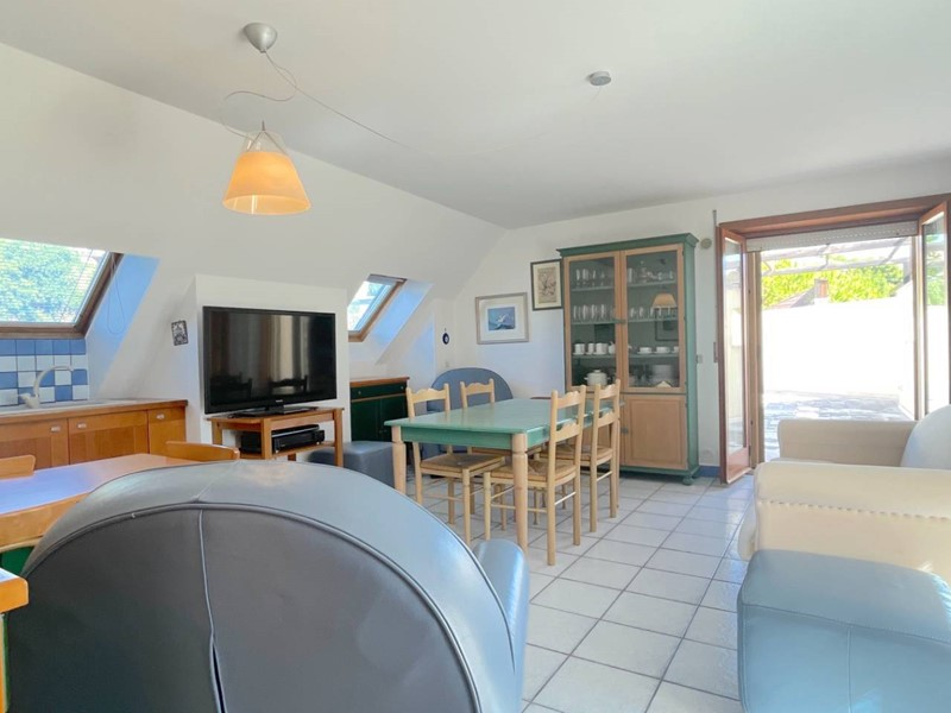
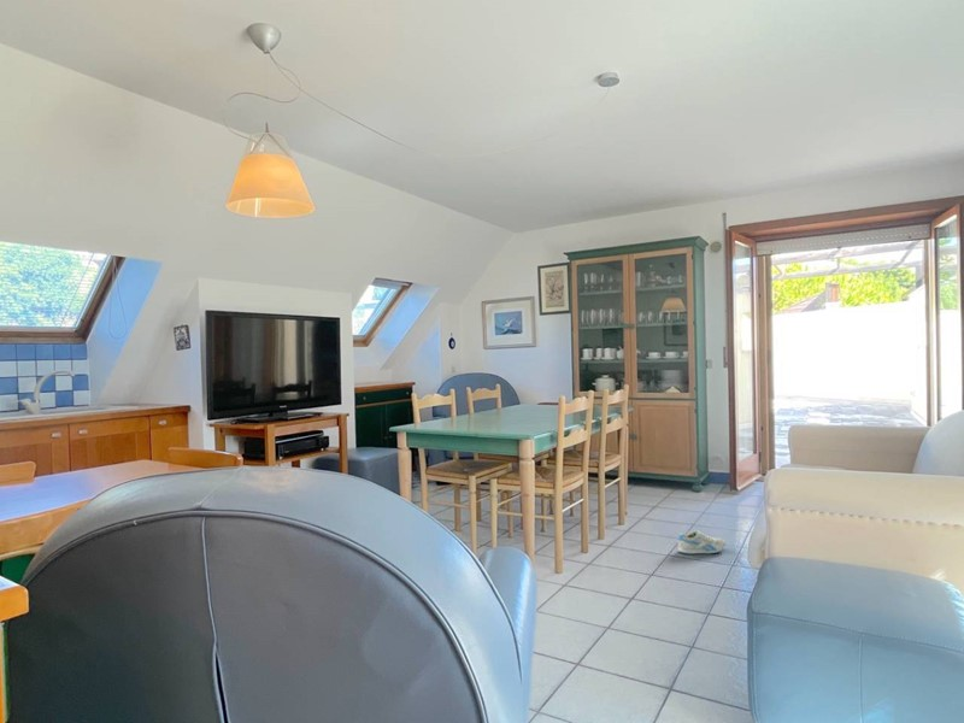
+ sneaker (701, 541)
